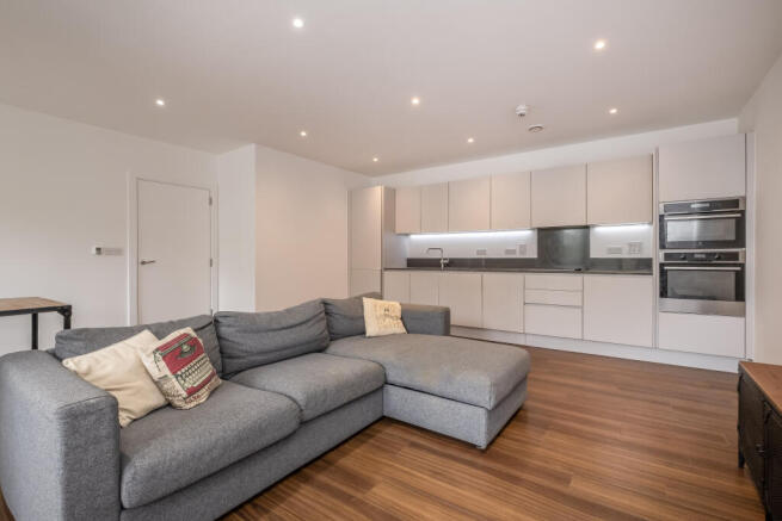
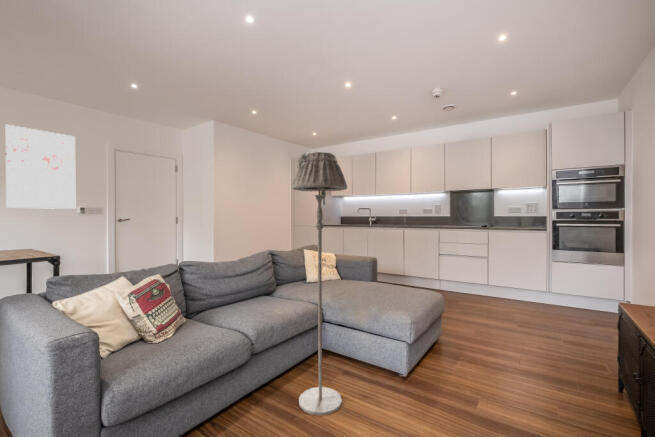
+ floor lamp (320, 278)
+ wall art (43, 169)
